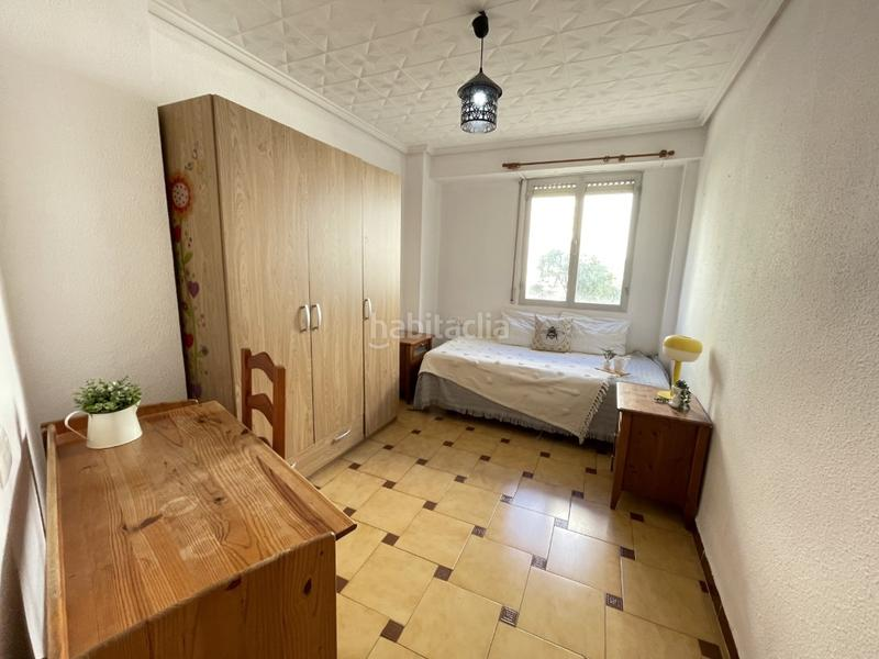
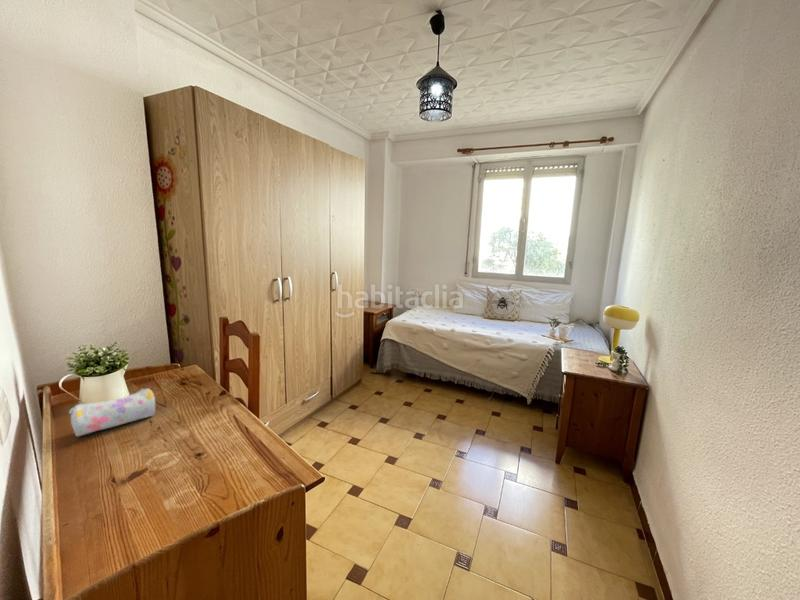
+ pencil case (115, 410)
